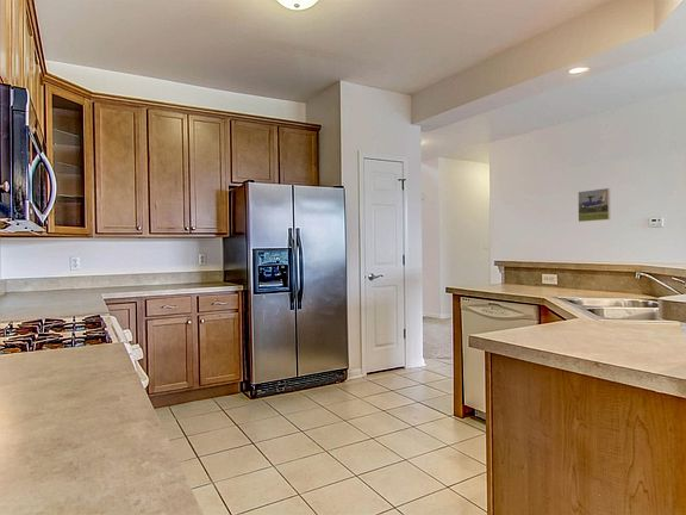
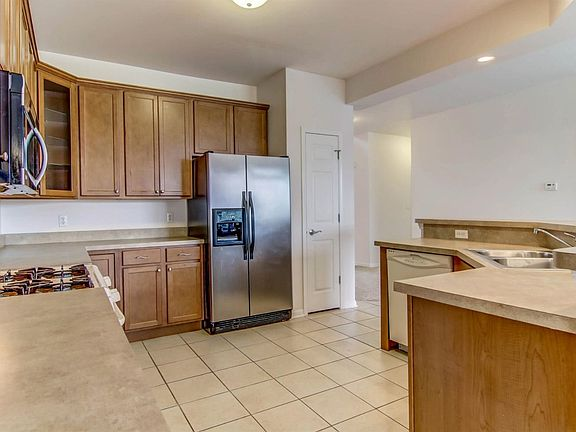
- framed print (593, 205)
